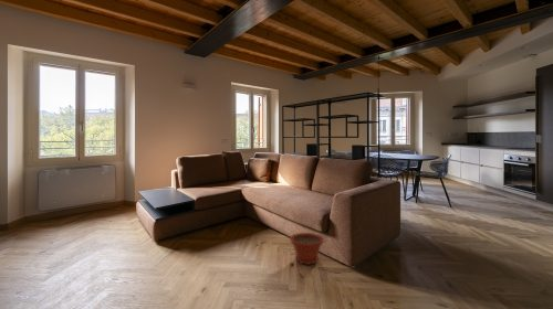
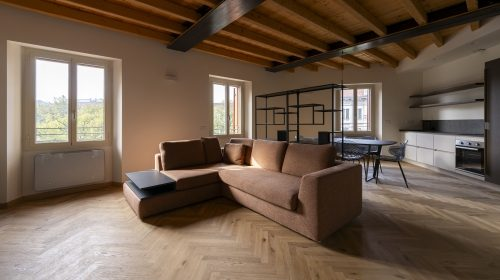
- plant pot (306, 248)
